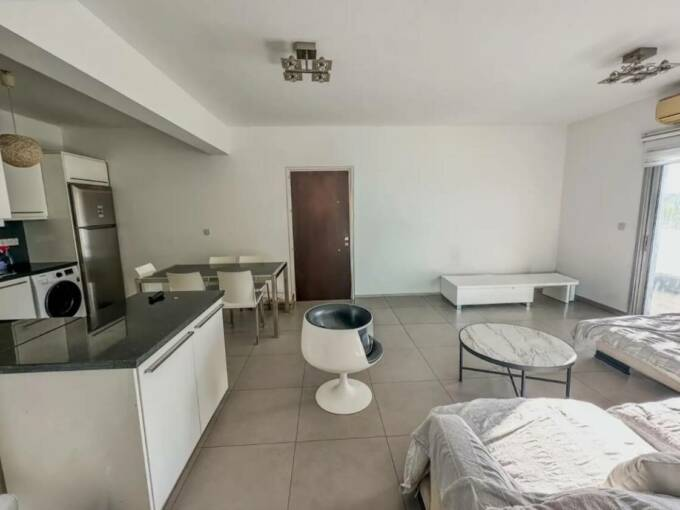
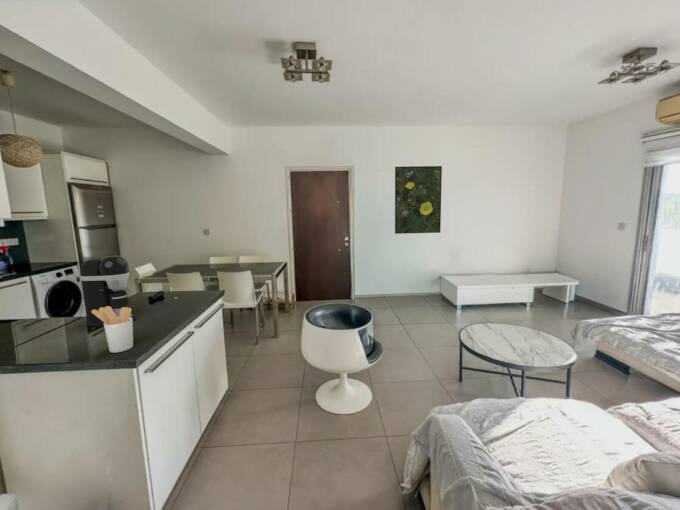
+ coffee maker (107, 289)
+ utensil holder (114, 327)
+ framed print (418, 200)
